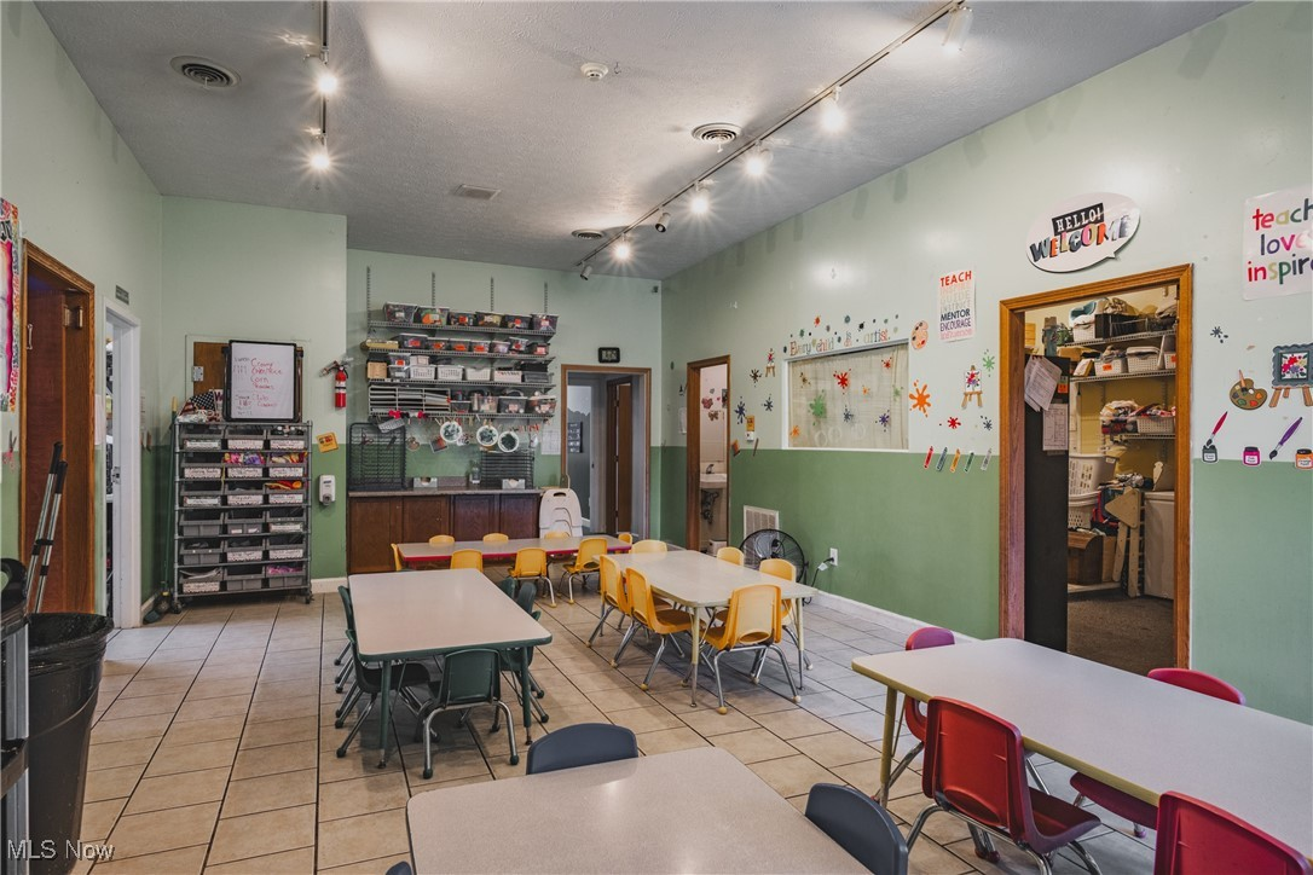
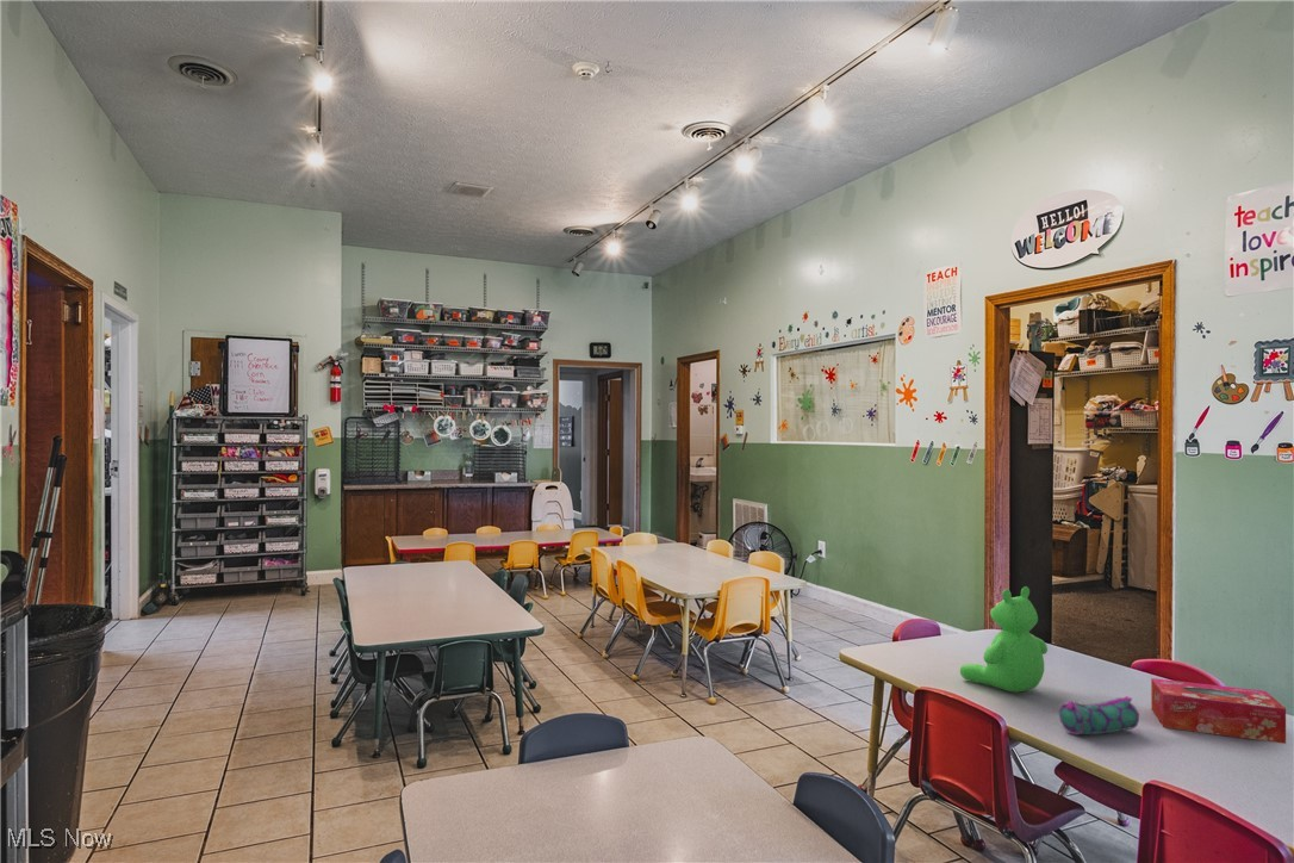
+ tissue box (1214, 708)
+ pencil case (1099, 715)
+ teddy bear (1002, 634)
